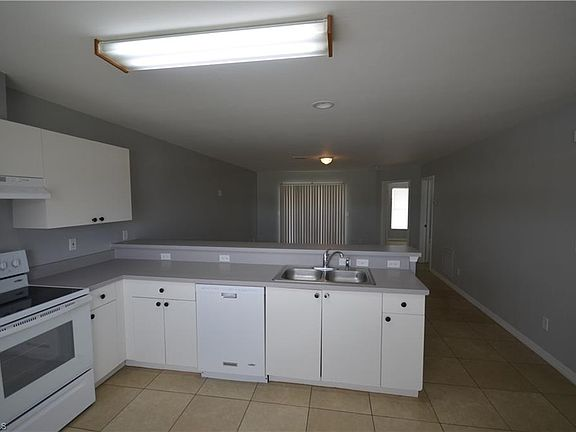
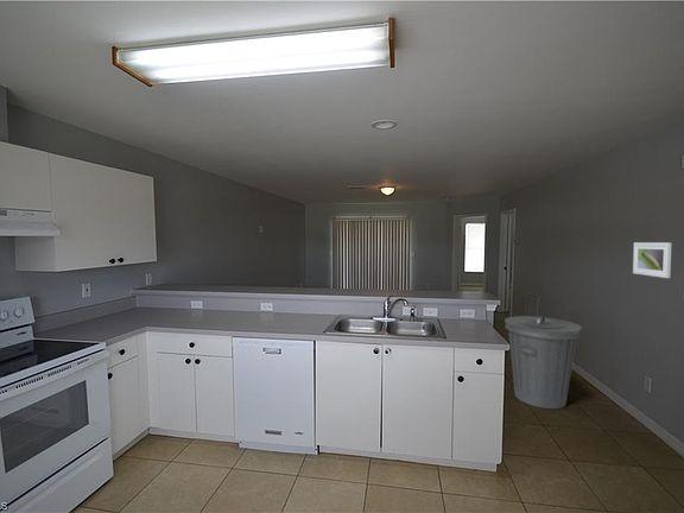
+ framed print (651, 259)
+ trash can (540, 357)
